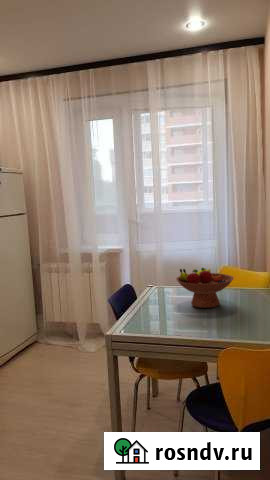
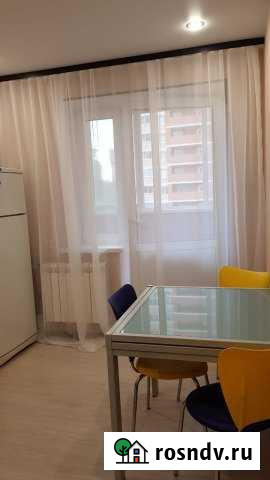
- fruit bowl (204, 286)
